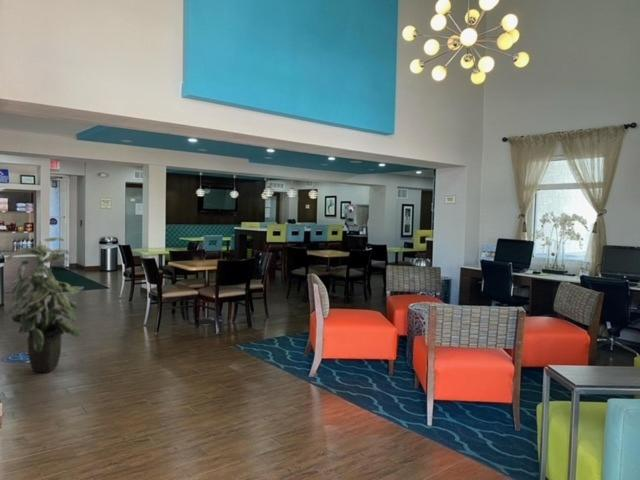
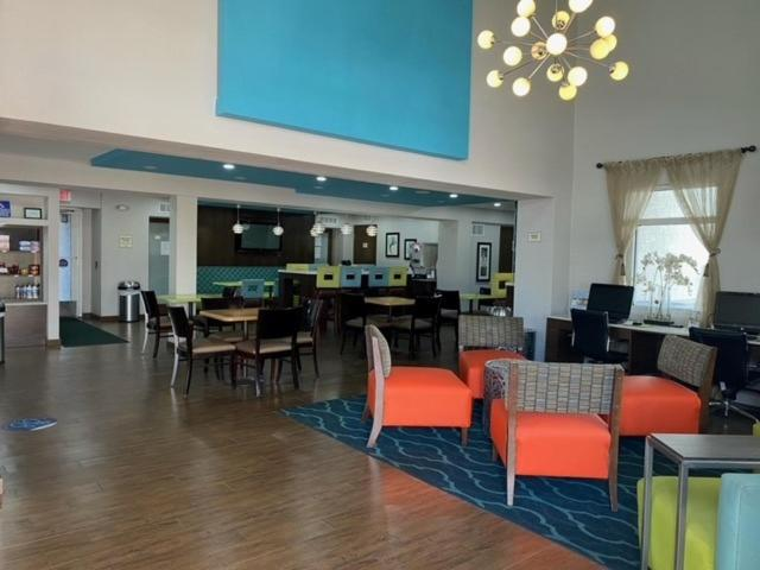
- indoor plant (47, 305)
